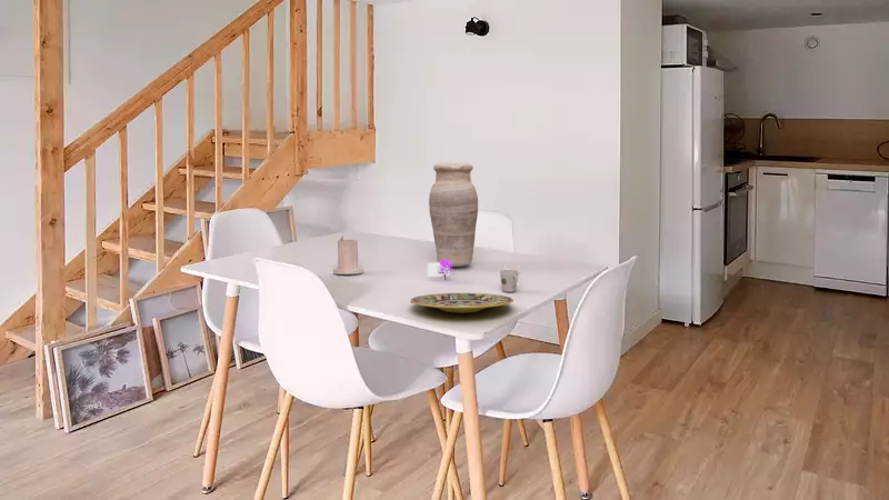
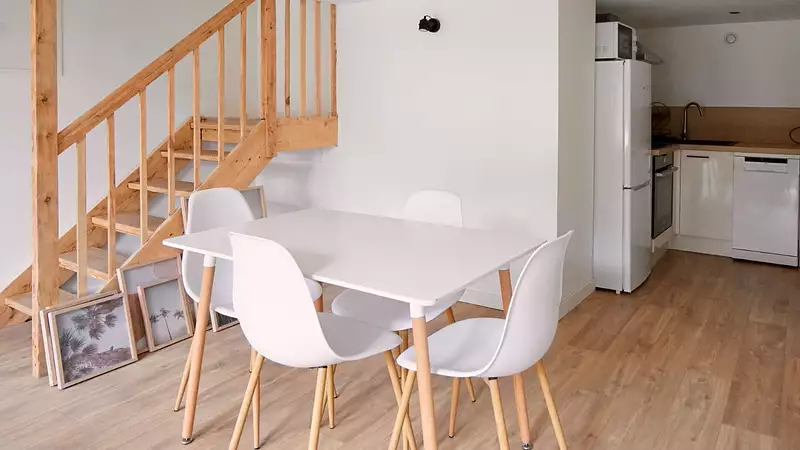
- candle (348, 253)
- cup (510, 273)
- plate (461, 304)
- vase (453, 213)
- flower (455, 271)
